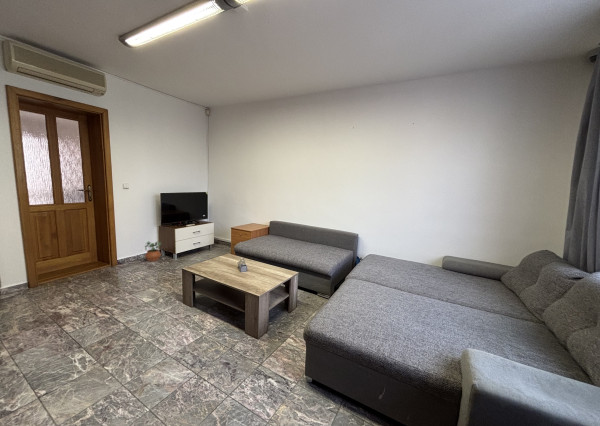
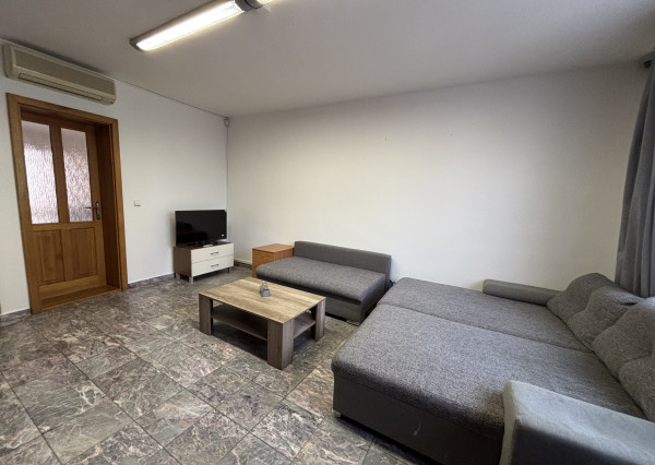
- potted plant (151, 250)
